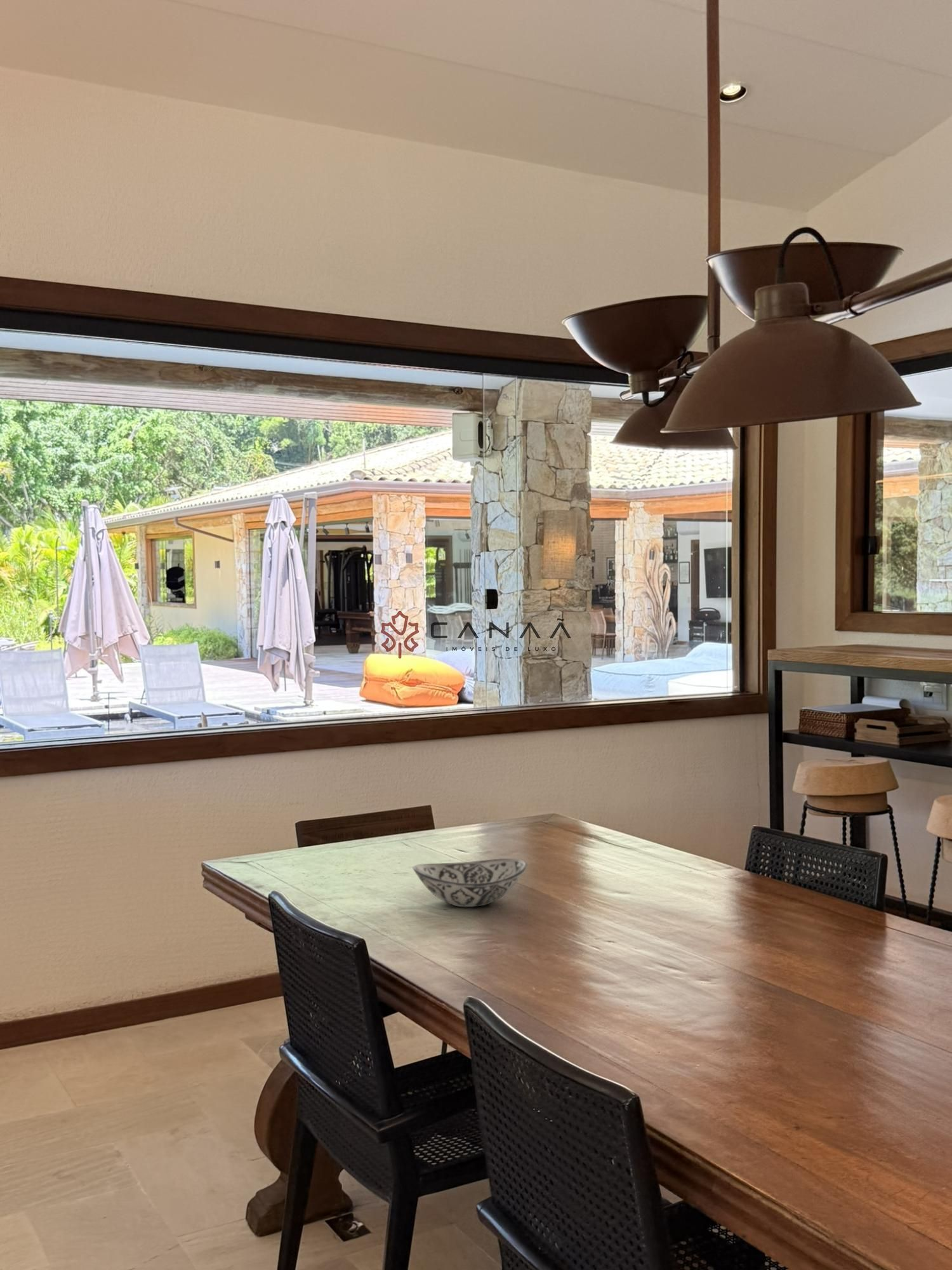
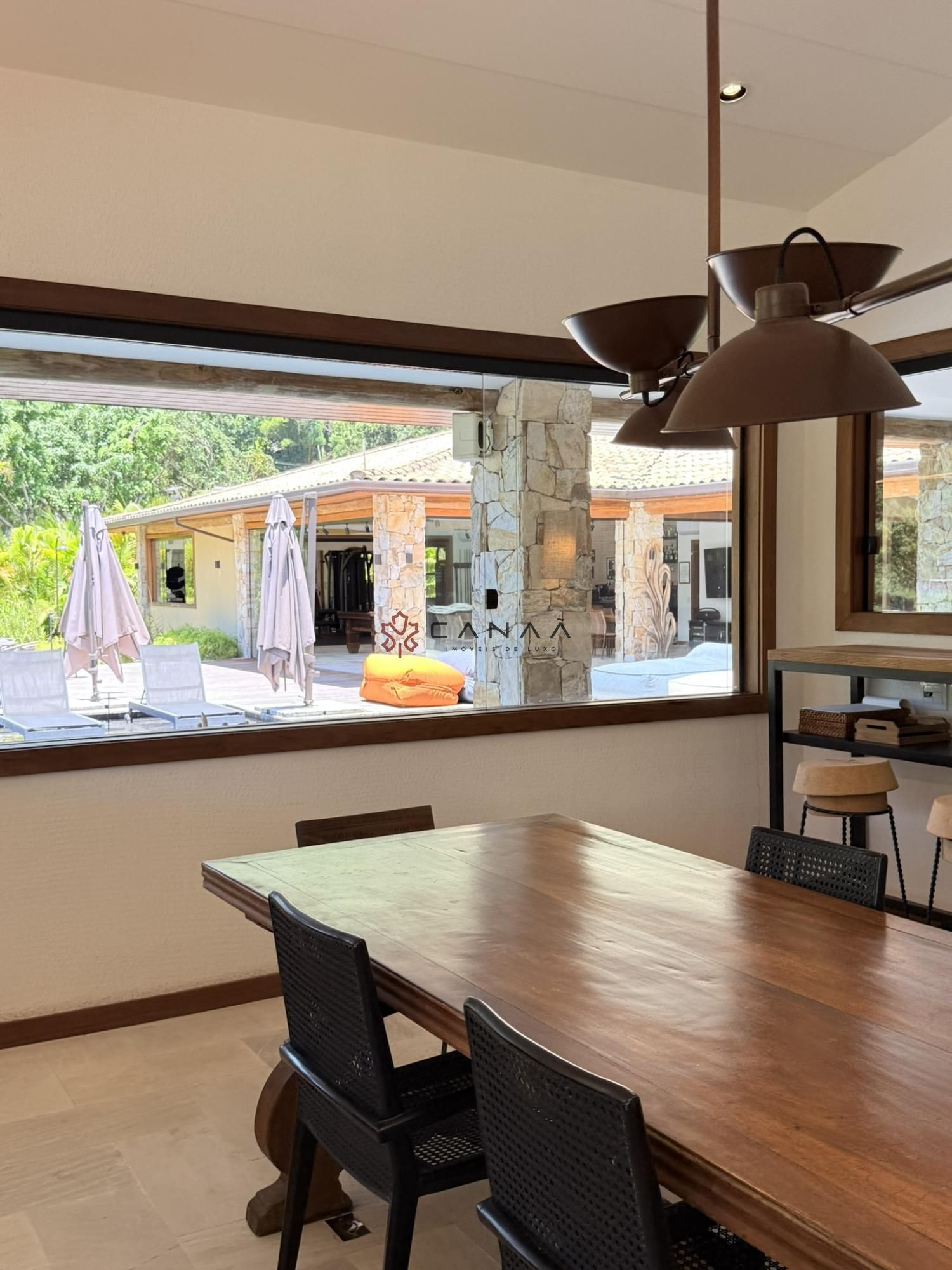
- decorative bowl (470, 883)
